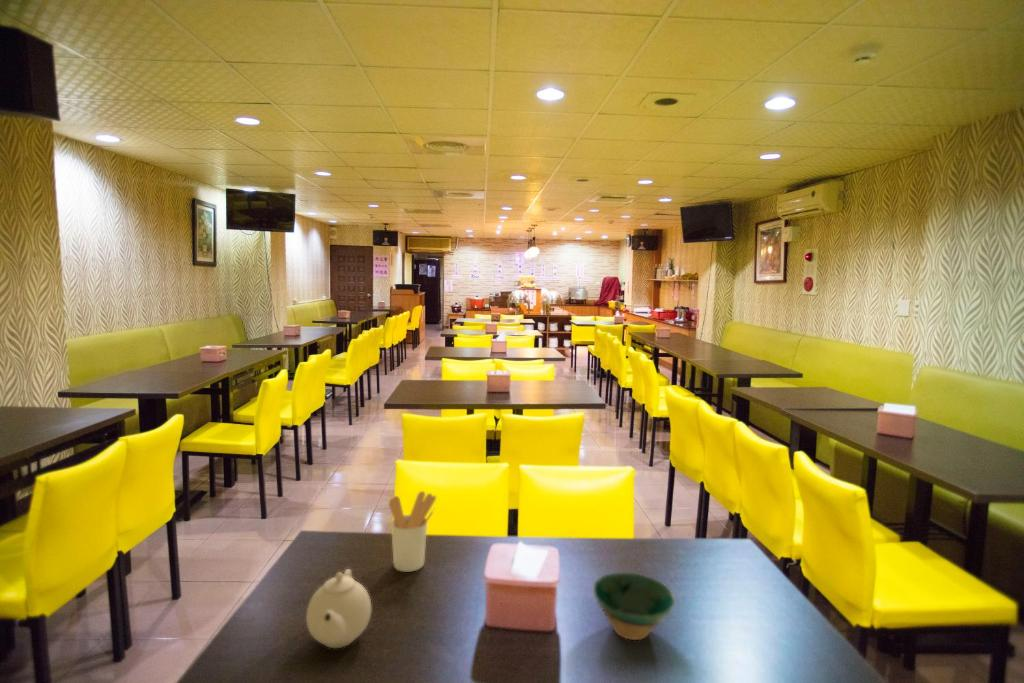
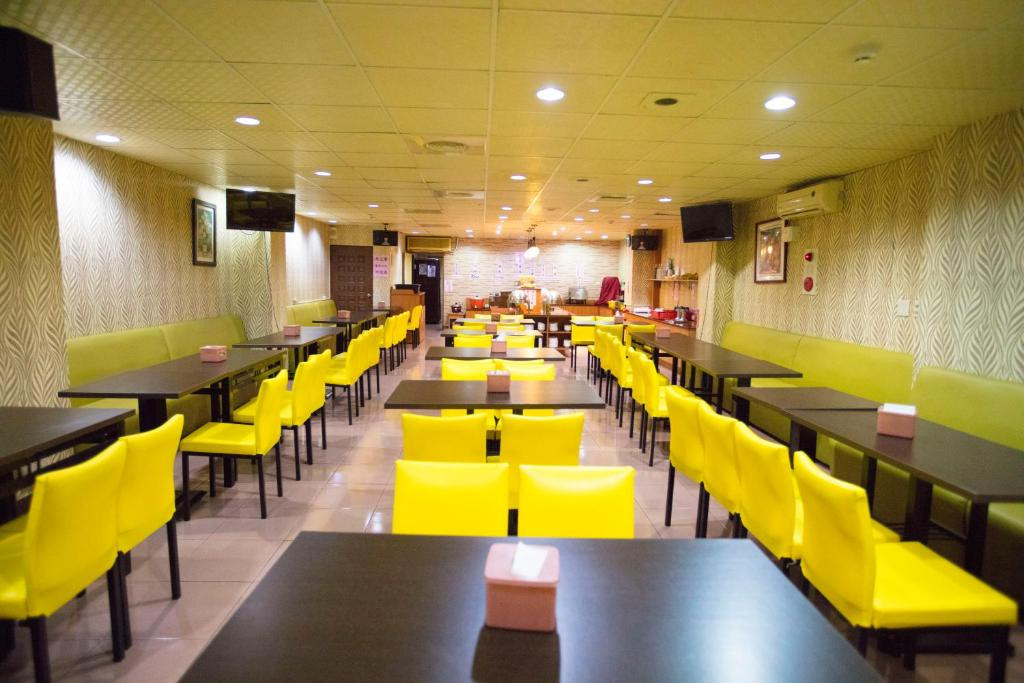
- bowl (632, 610)
- utensil holder (414, 529)
- teapot (339, 605)
